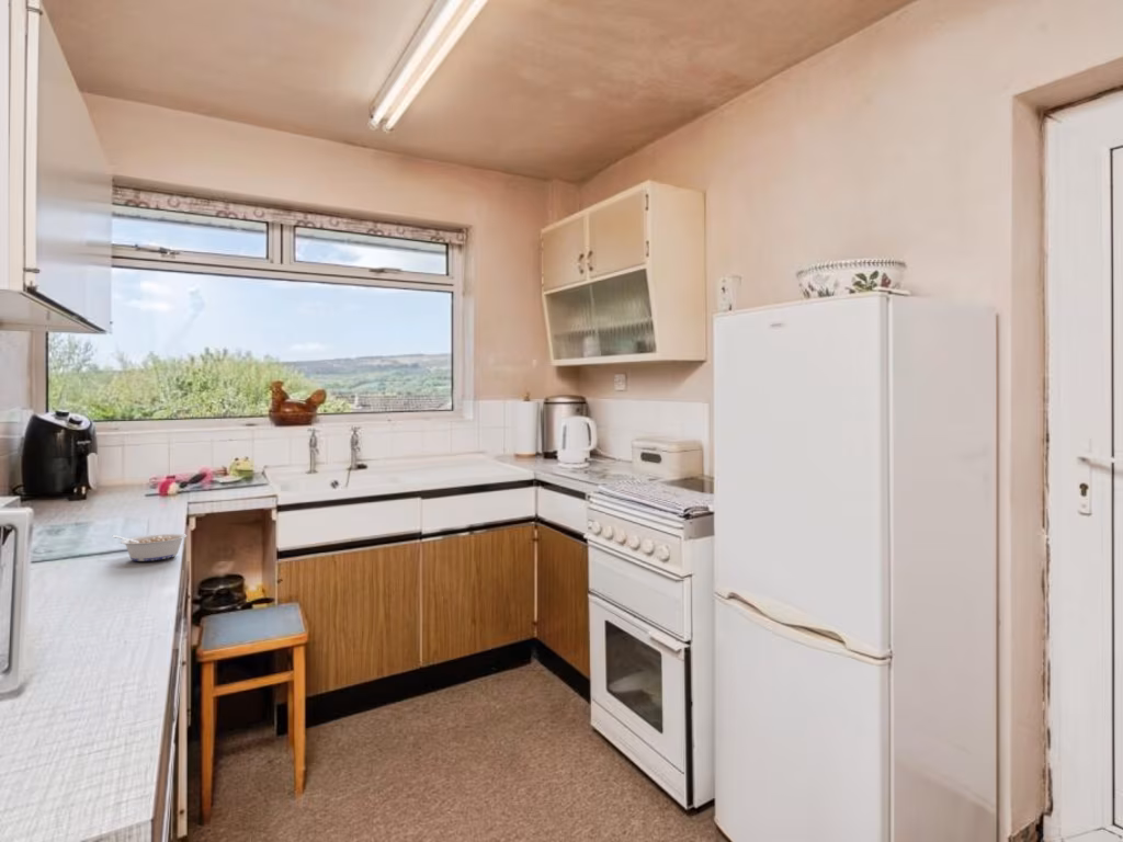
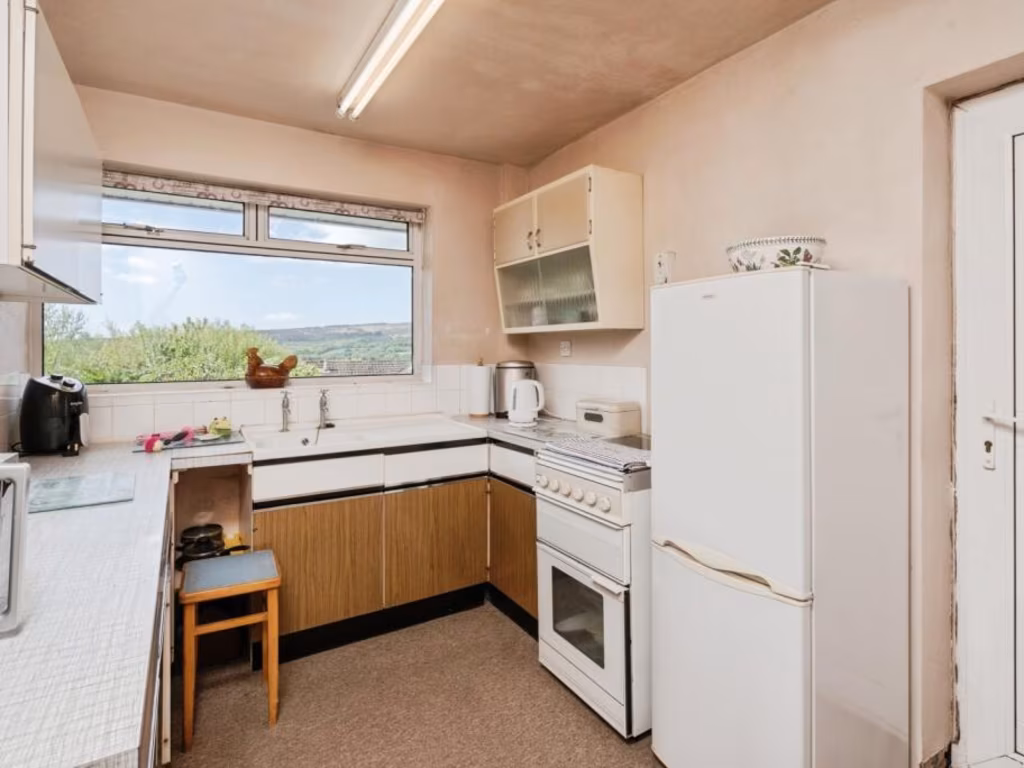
- legume (151, 546)
